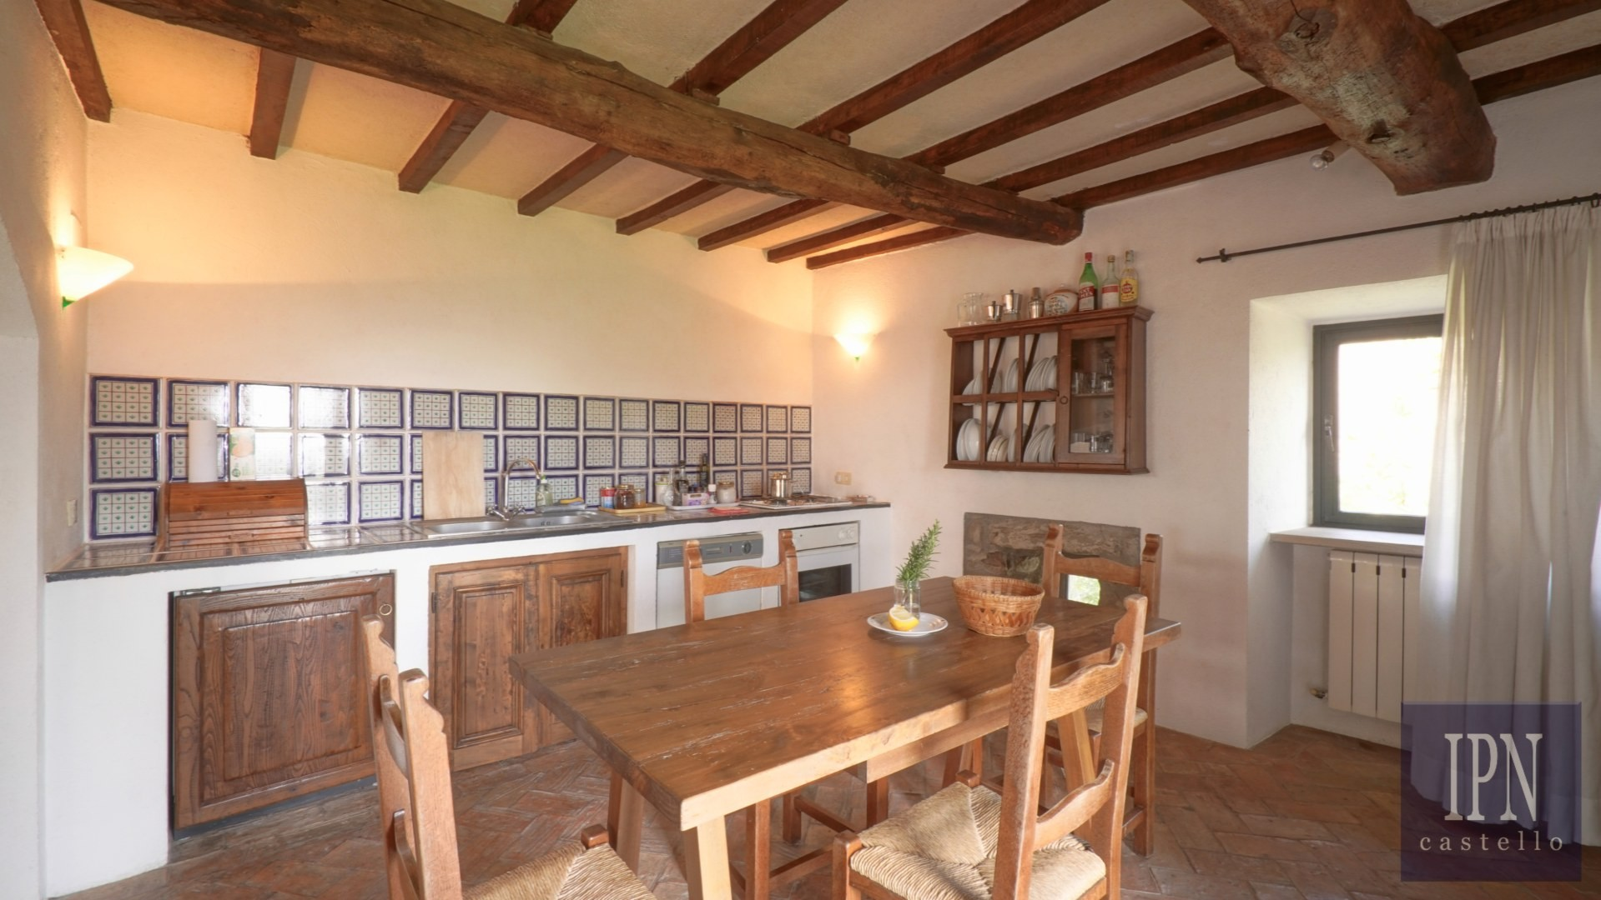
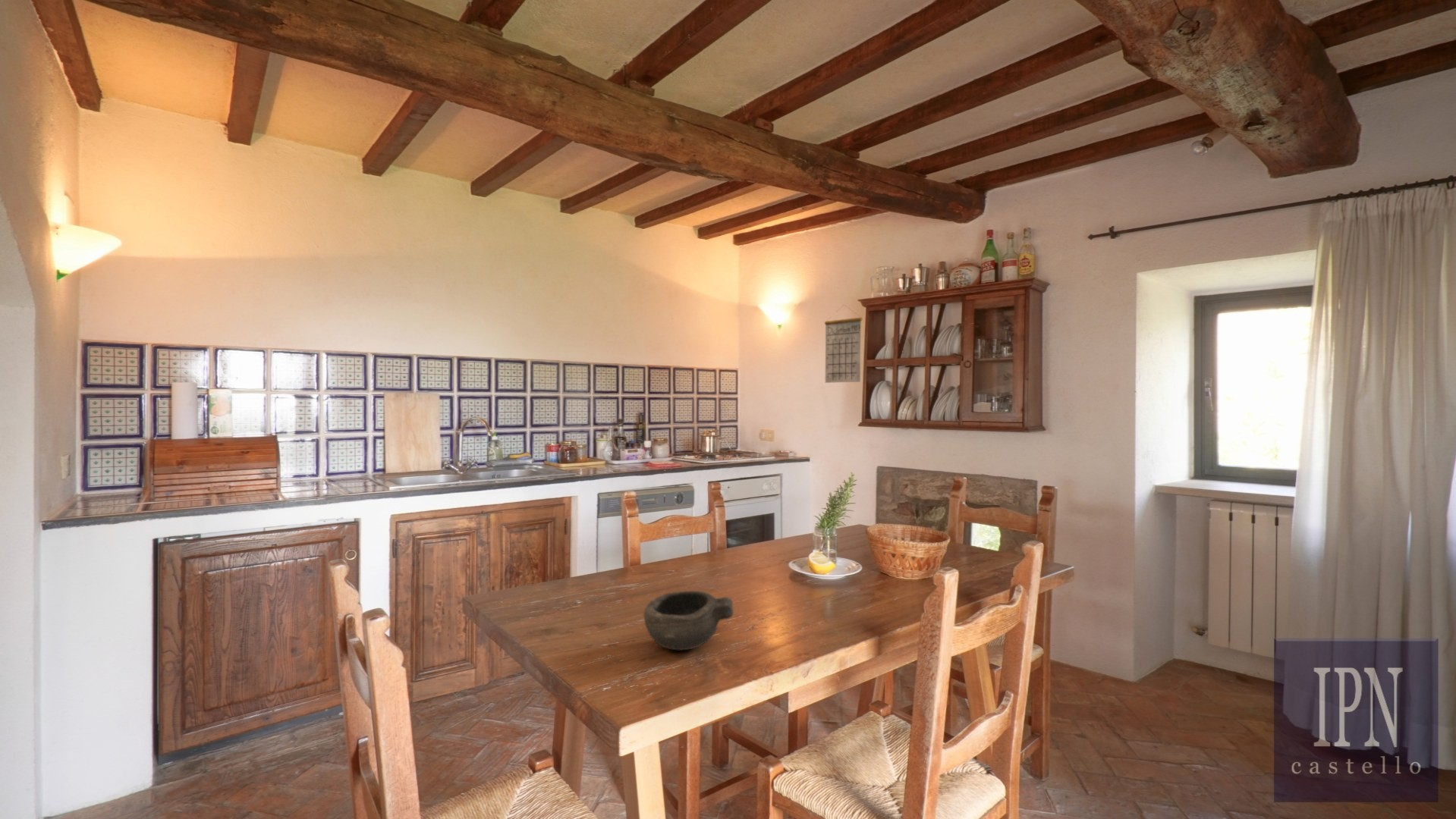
+ bowl (687, 622)
+ calendar (842, 343)
